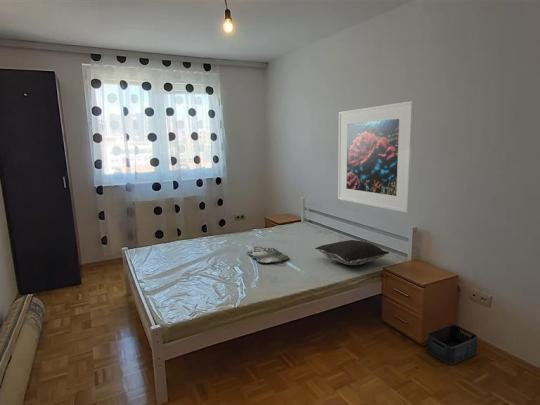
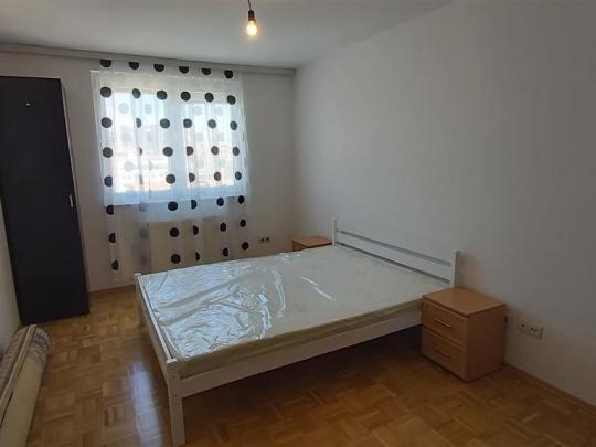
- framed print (370, 157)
- serving tray (267, 255)
- storage bin (452, 343)
- pillow (350, 251)
